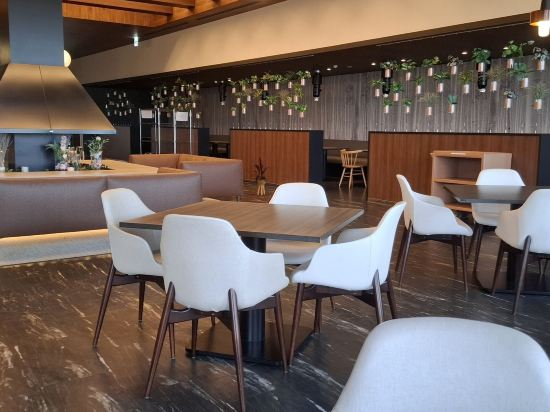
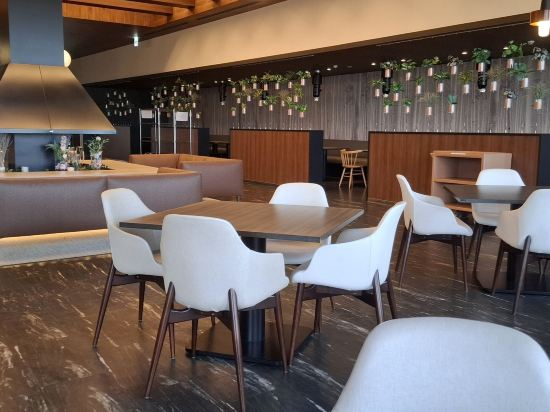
- house plant (259, 176)
